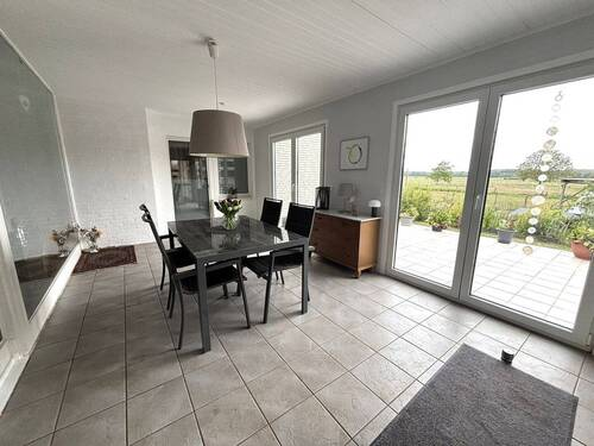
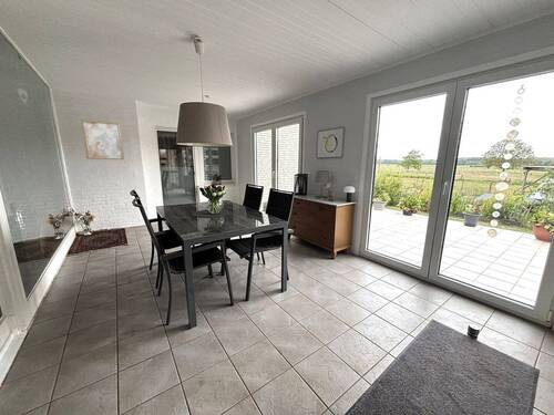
+ wall art (103, 141)
